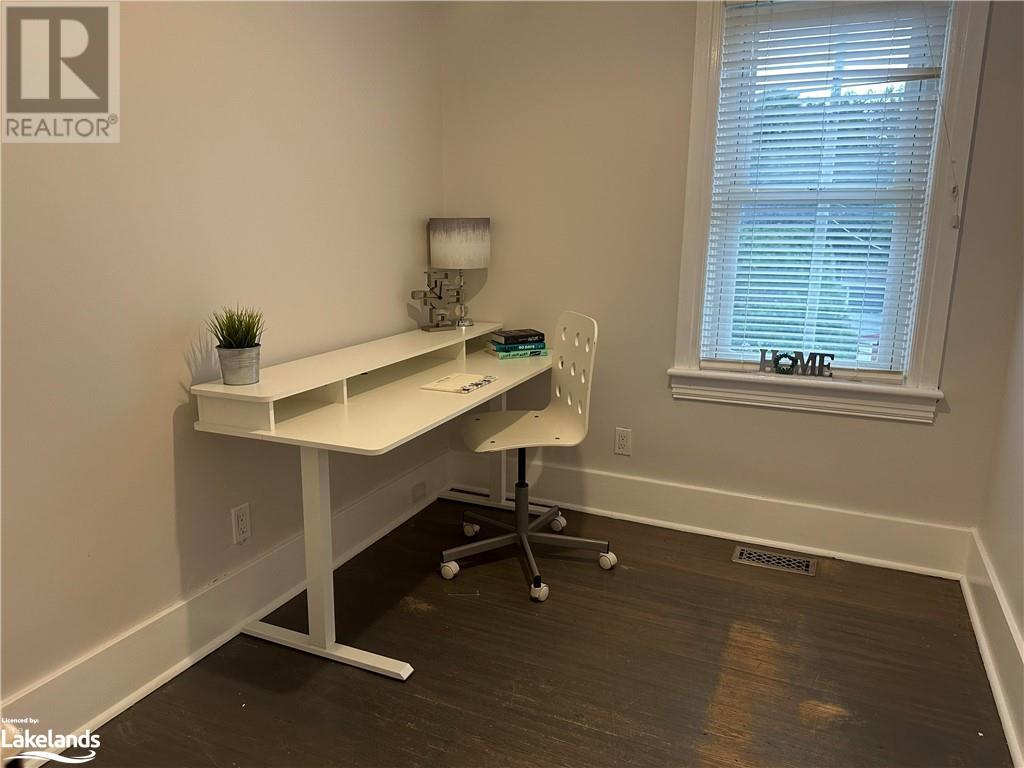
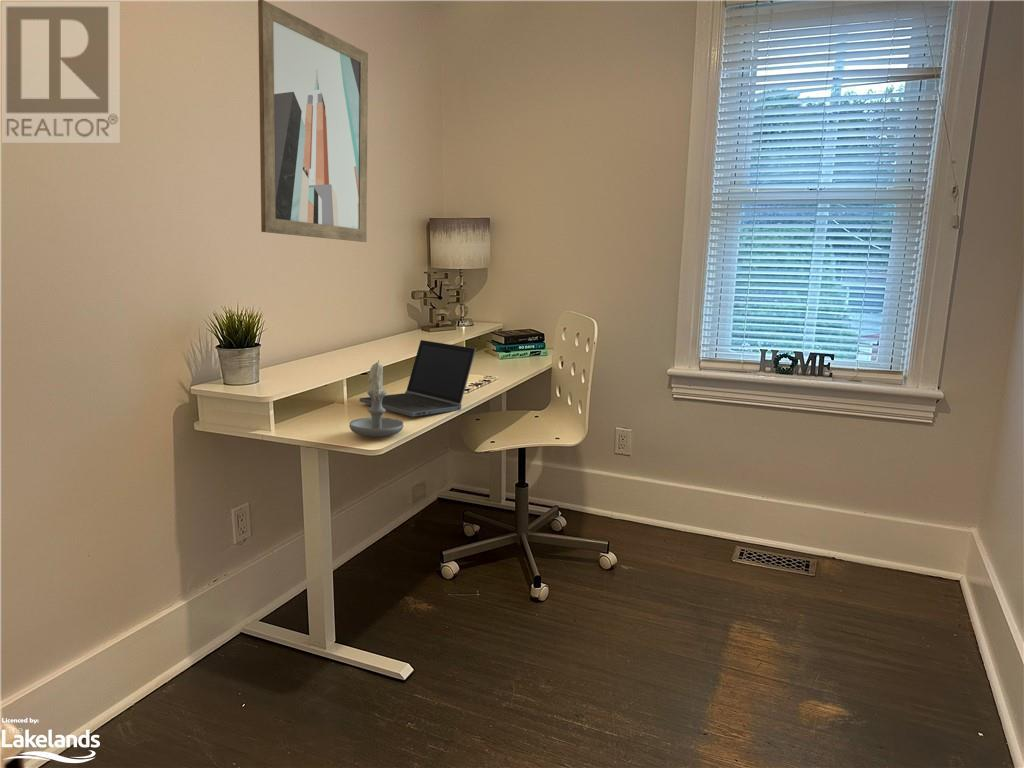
+ laptop computer (417, 375)
+ candle (376, 397)
+ wall art (318, 135)
